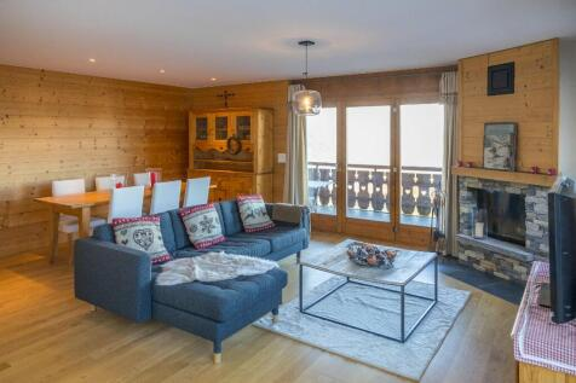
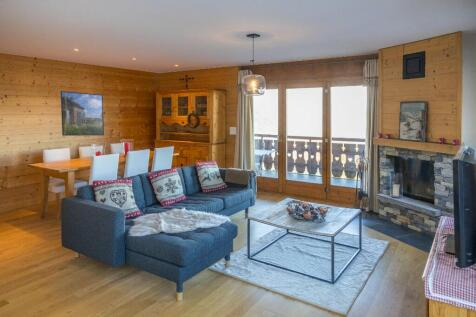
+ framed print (83, 114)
